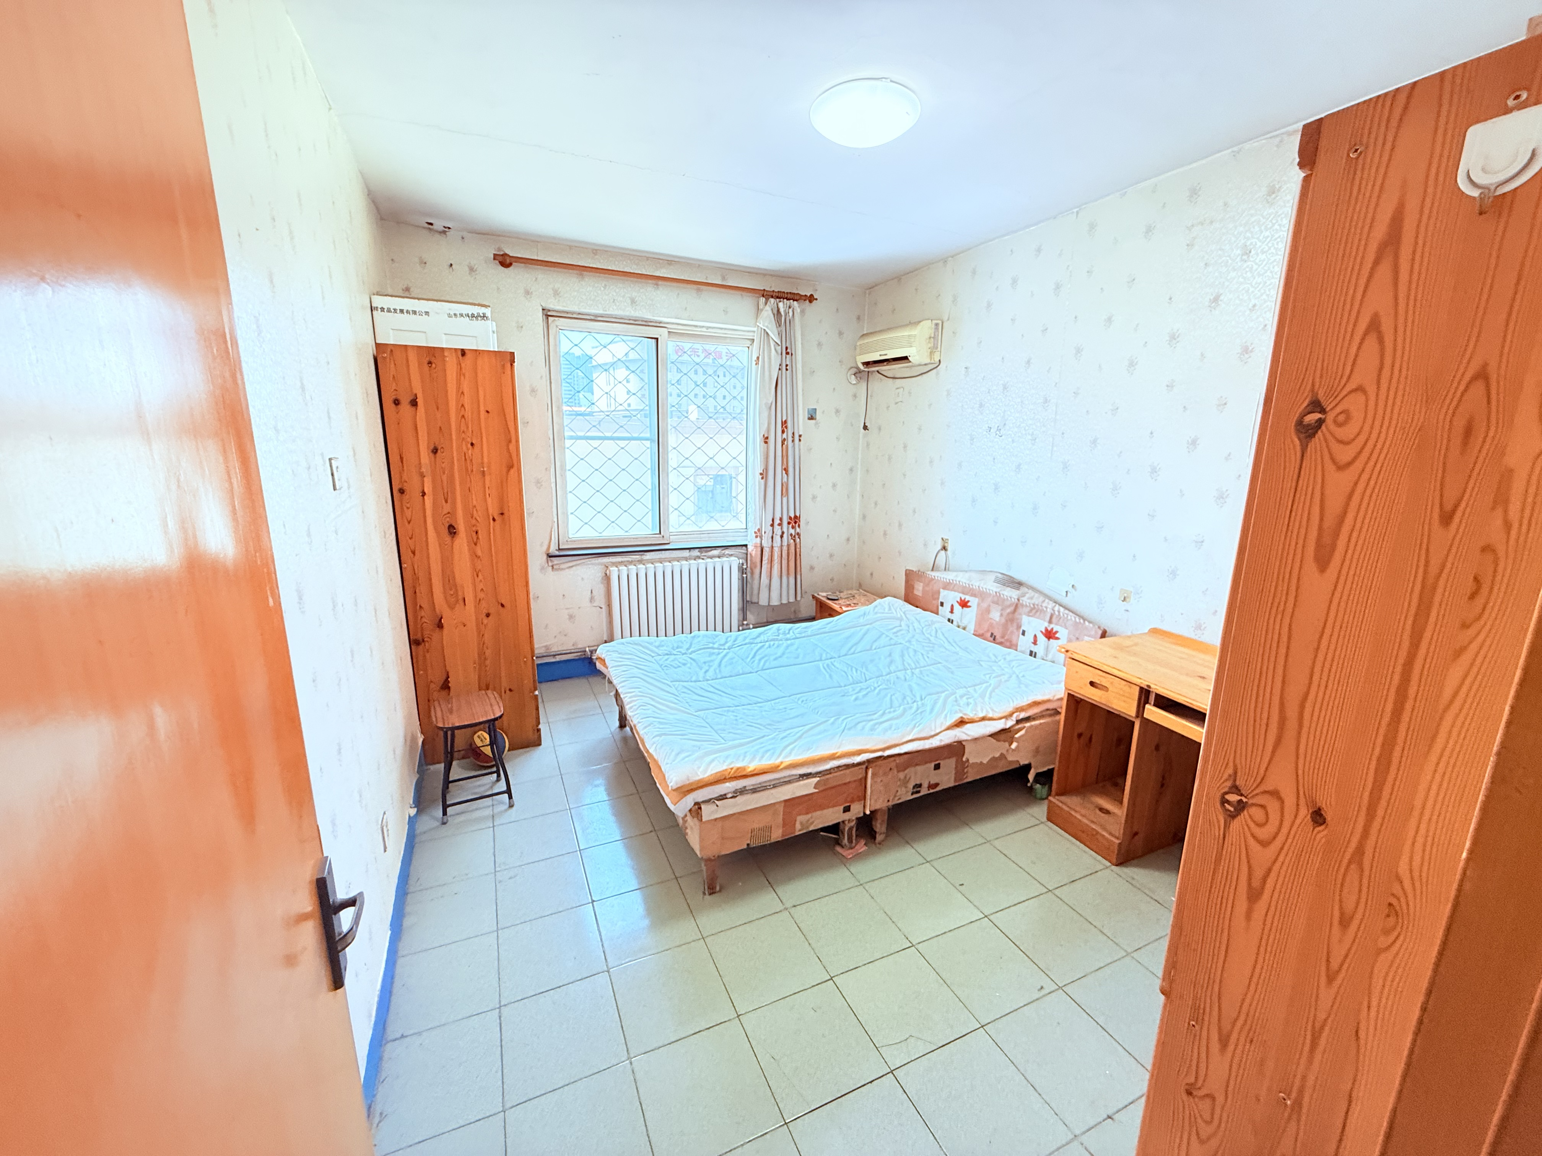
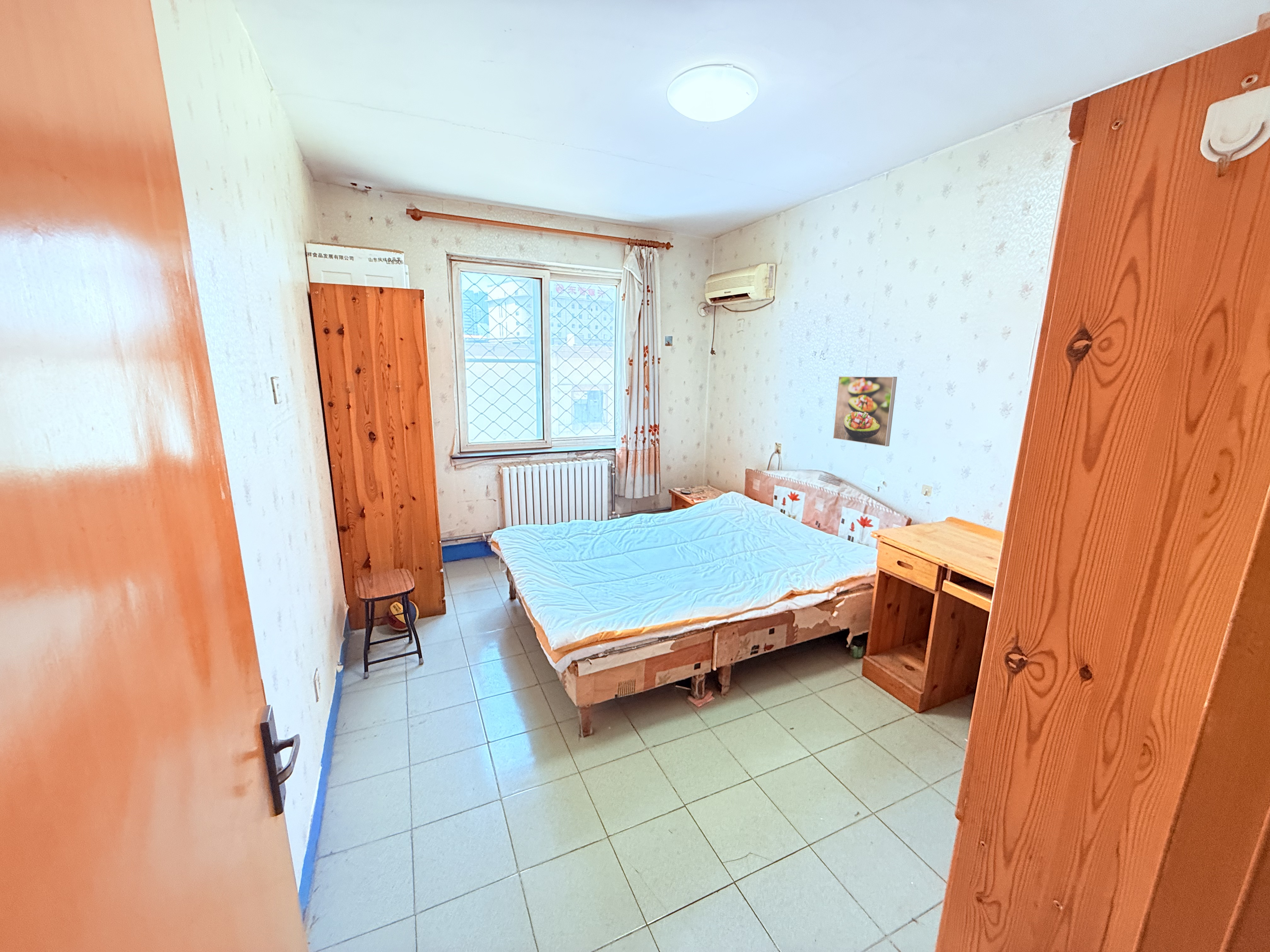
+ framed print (863, 410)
